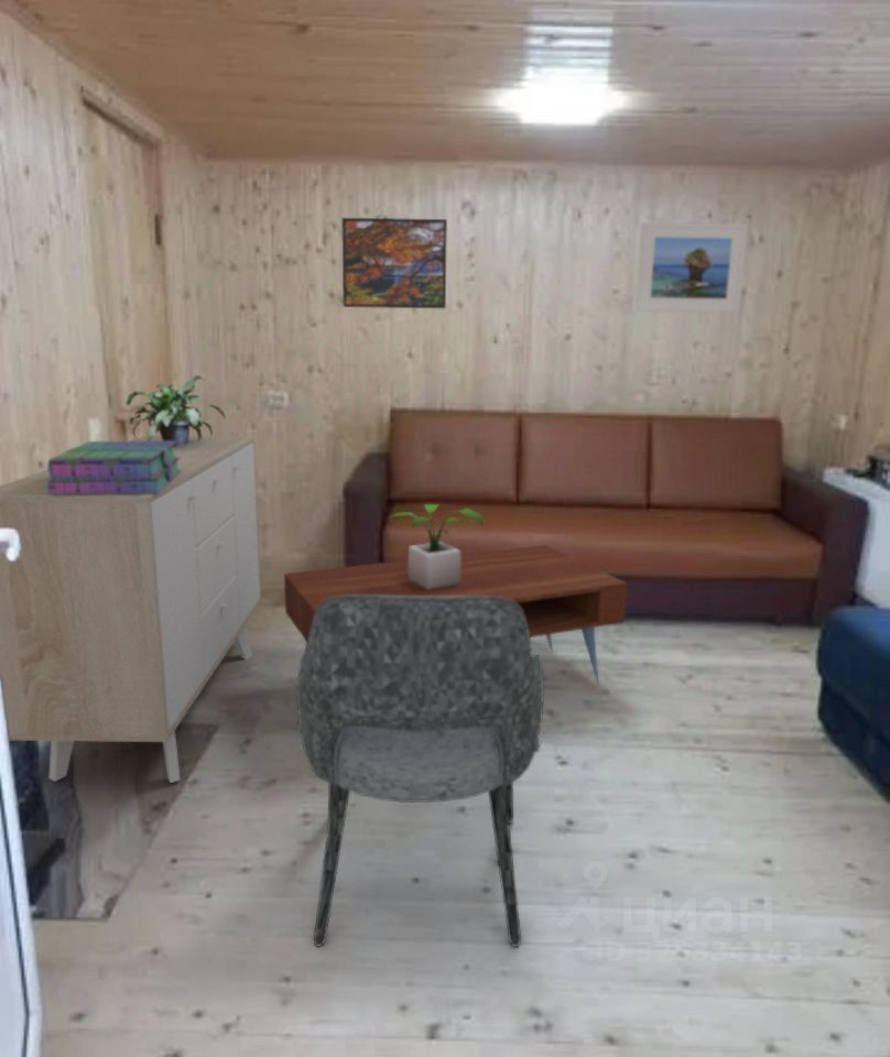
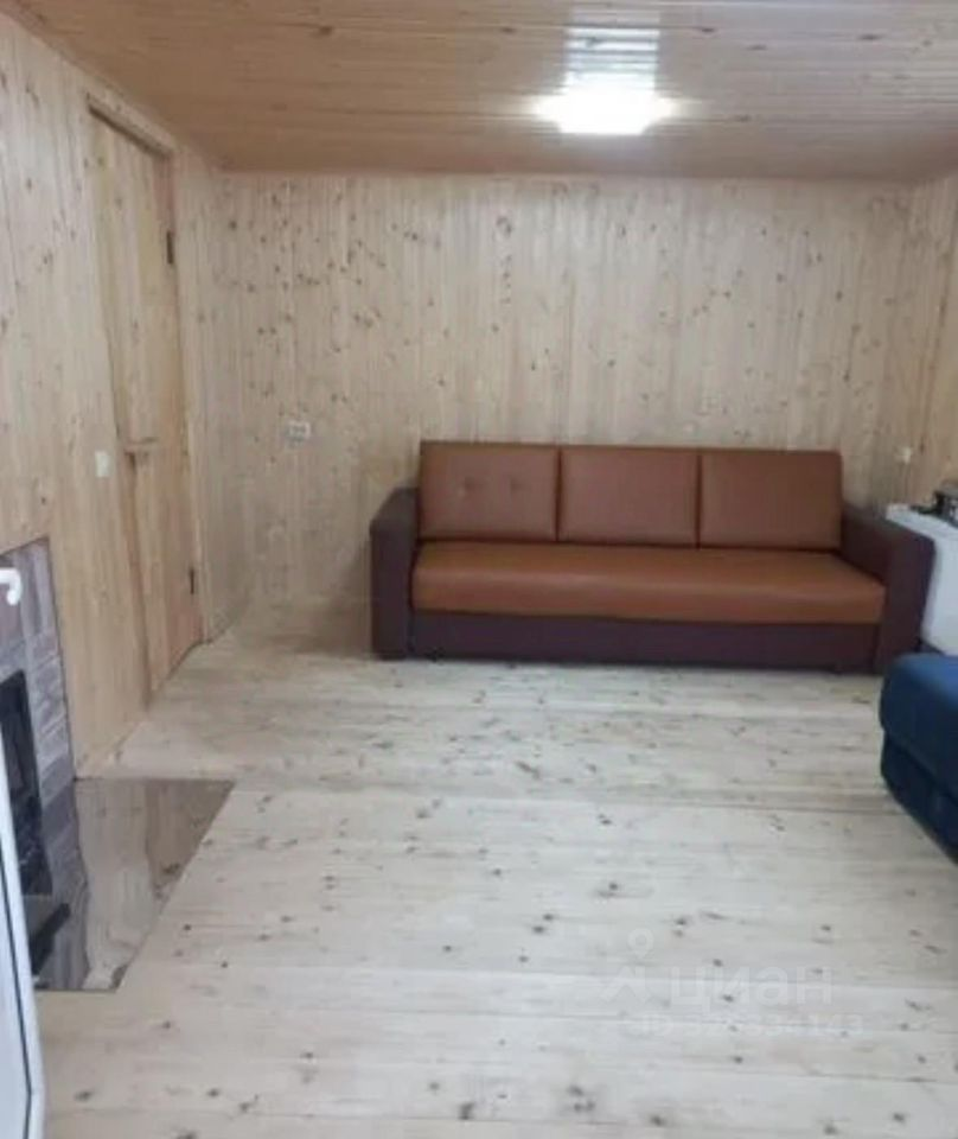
- stack of books (118, 465)
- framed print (691, 268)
- sideboard (159, 588)
- potted plant (436, 544)
- coffee table (453, 596)
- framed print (394, 263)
- dining chair (420, 731)
- potted plant (176, 410)
